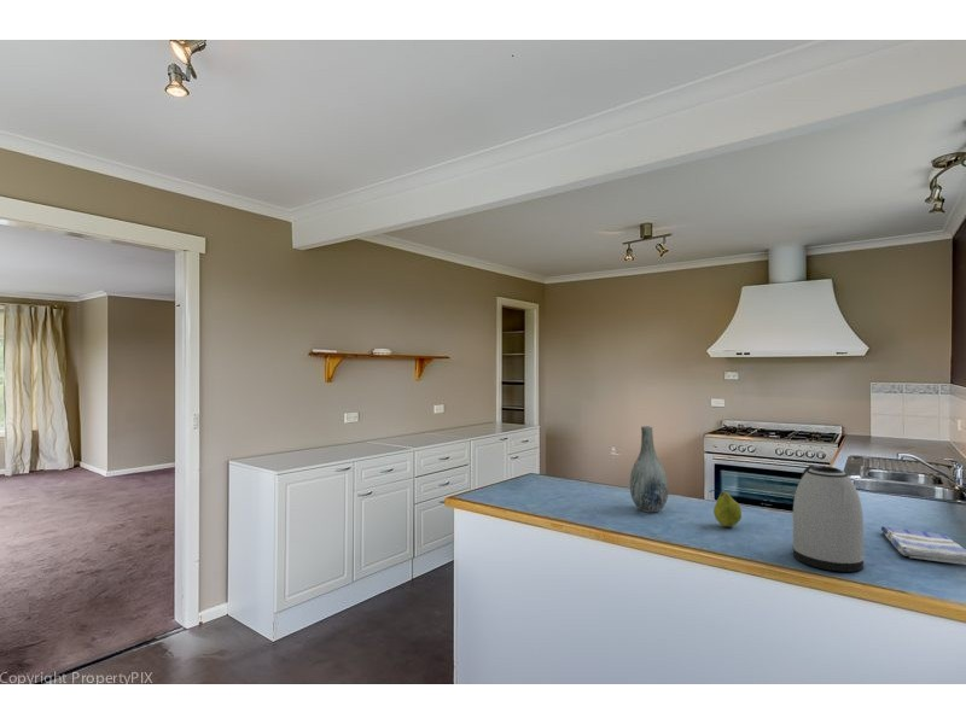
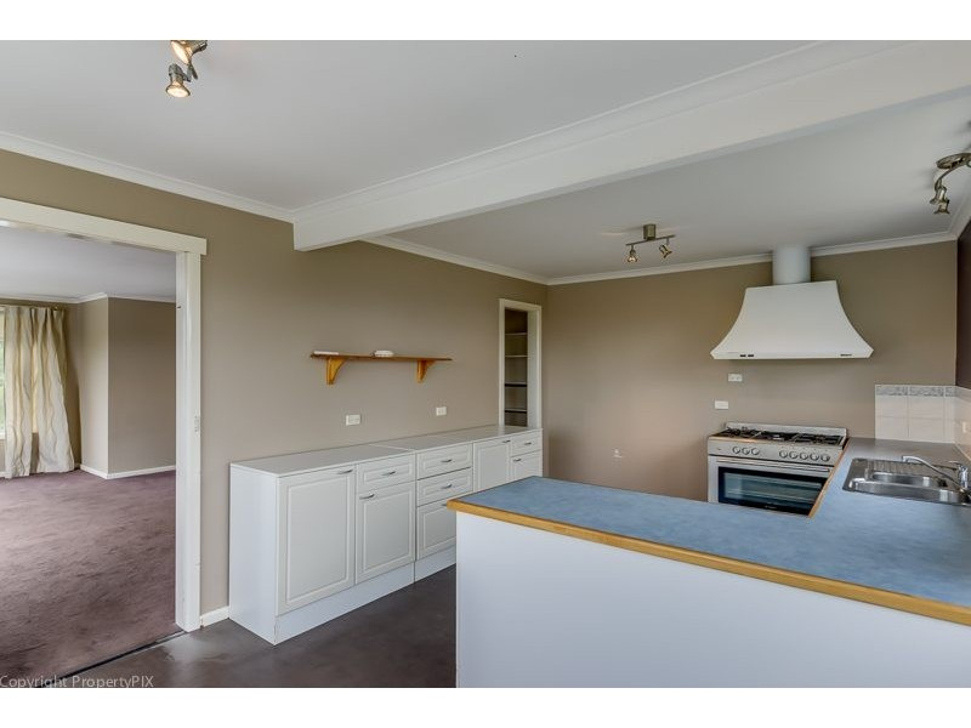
- fruit (724, 508)
- kettle (821, 509)
- dish towel (926, 543)
- vase (648, 467)
